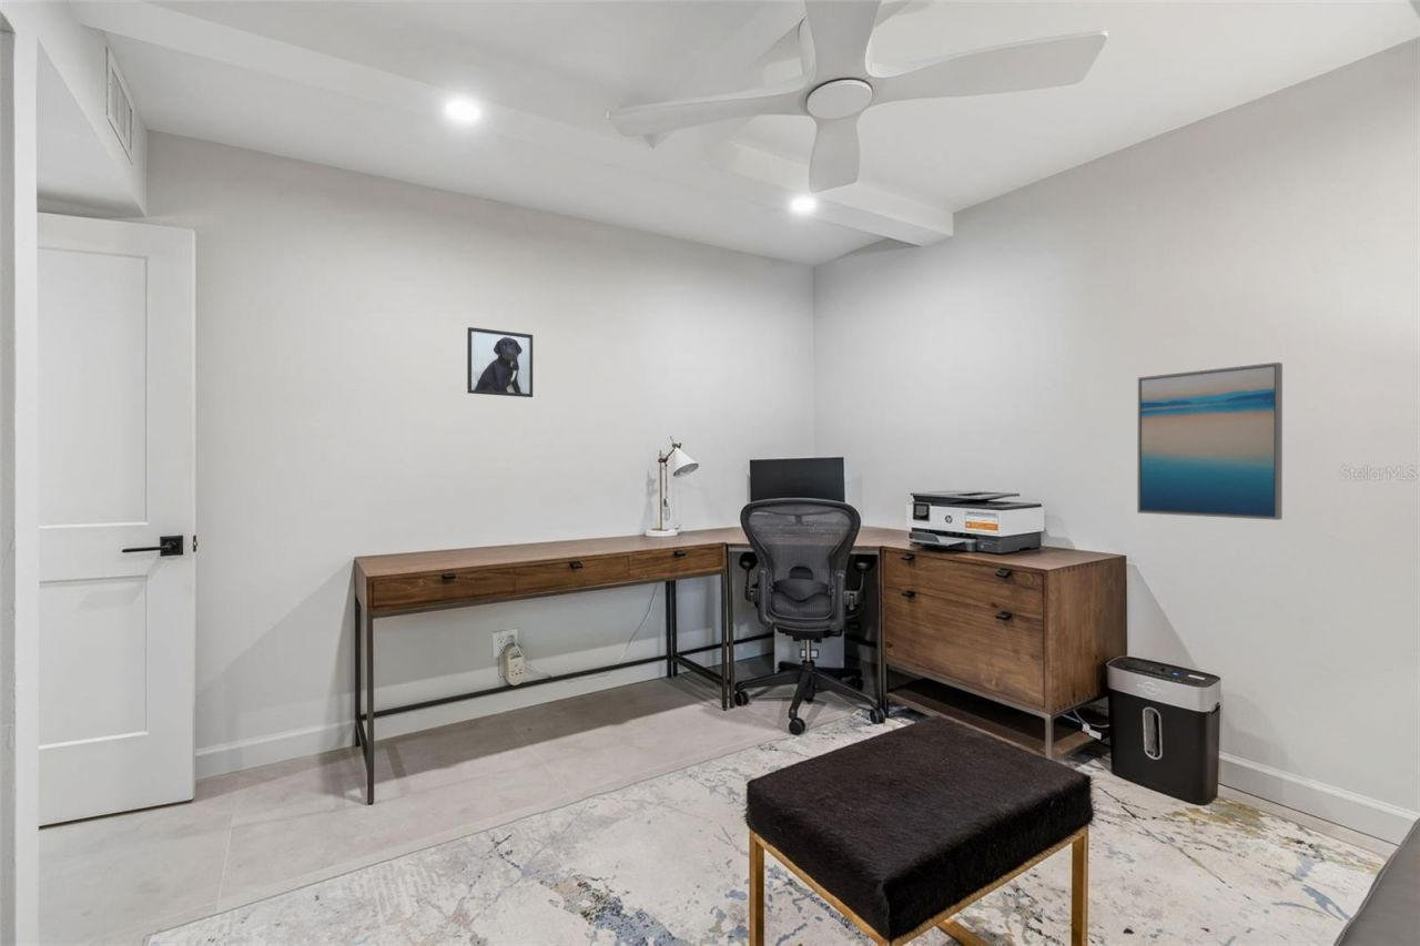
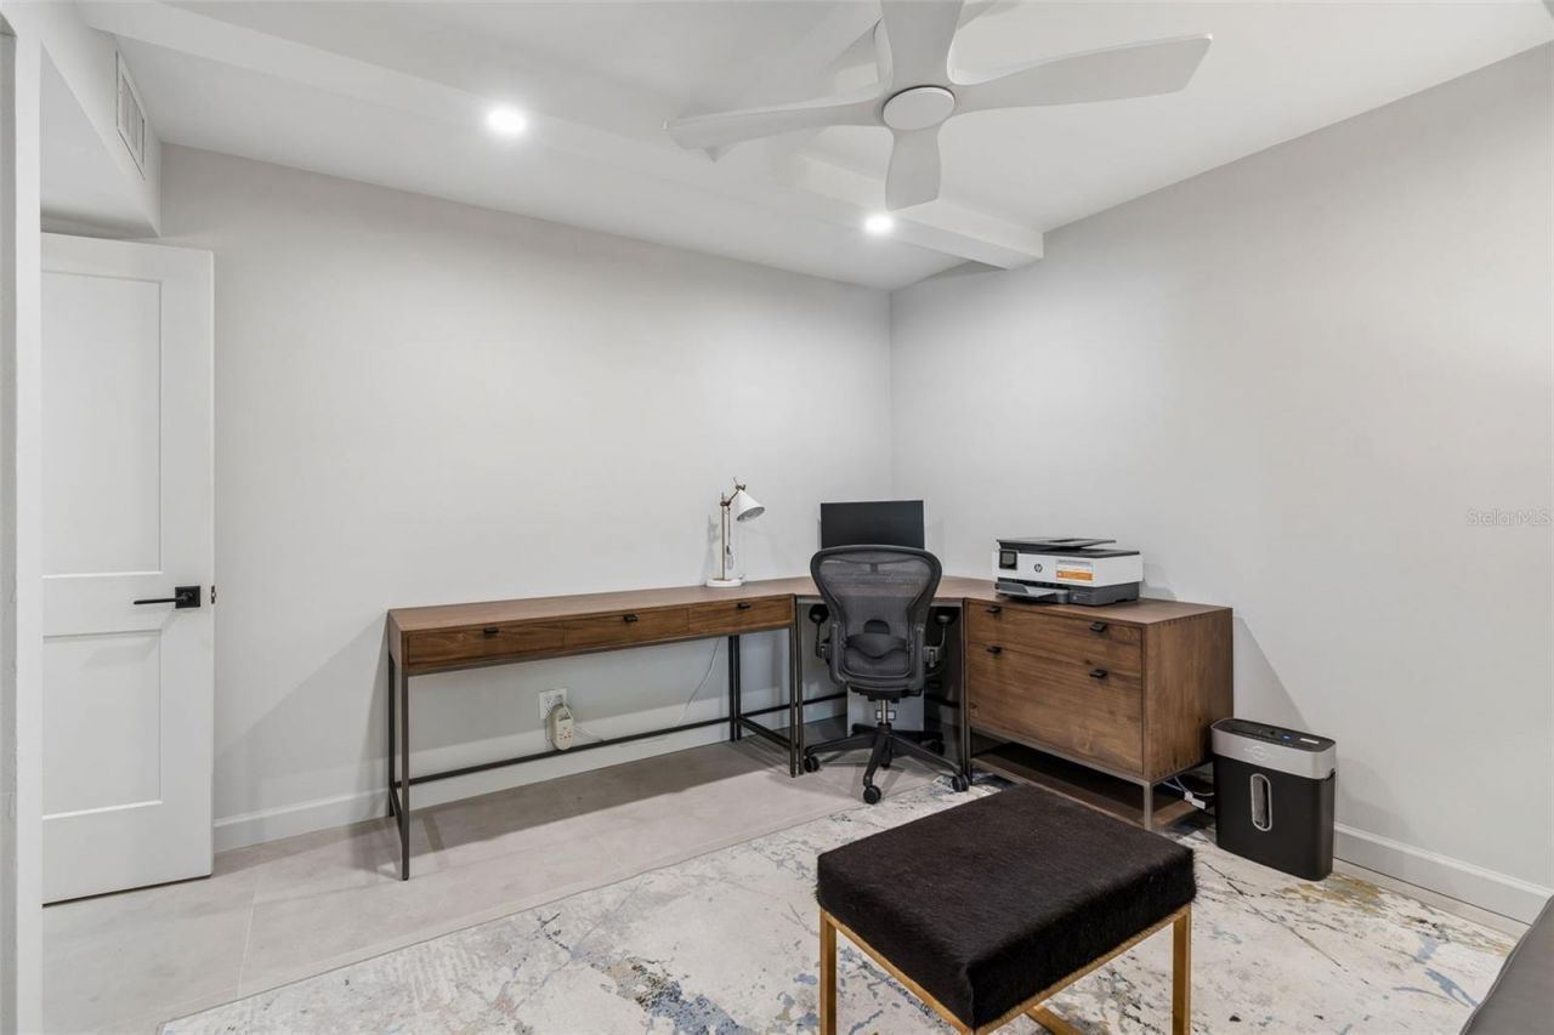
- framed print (500, 363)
- wall art (1205, 443)
